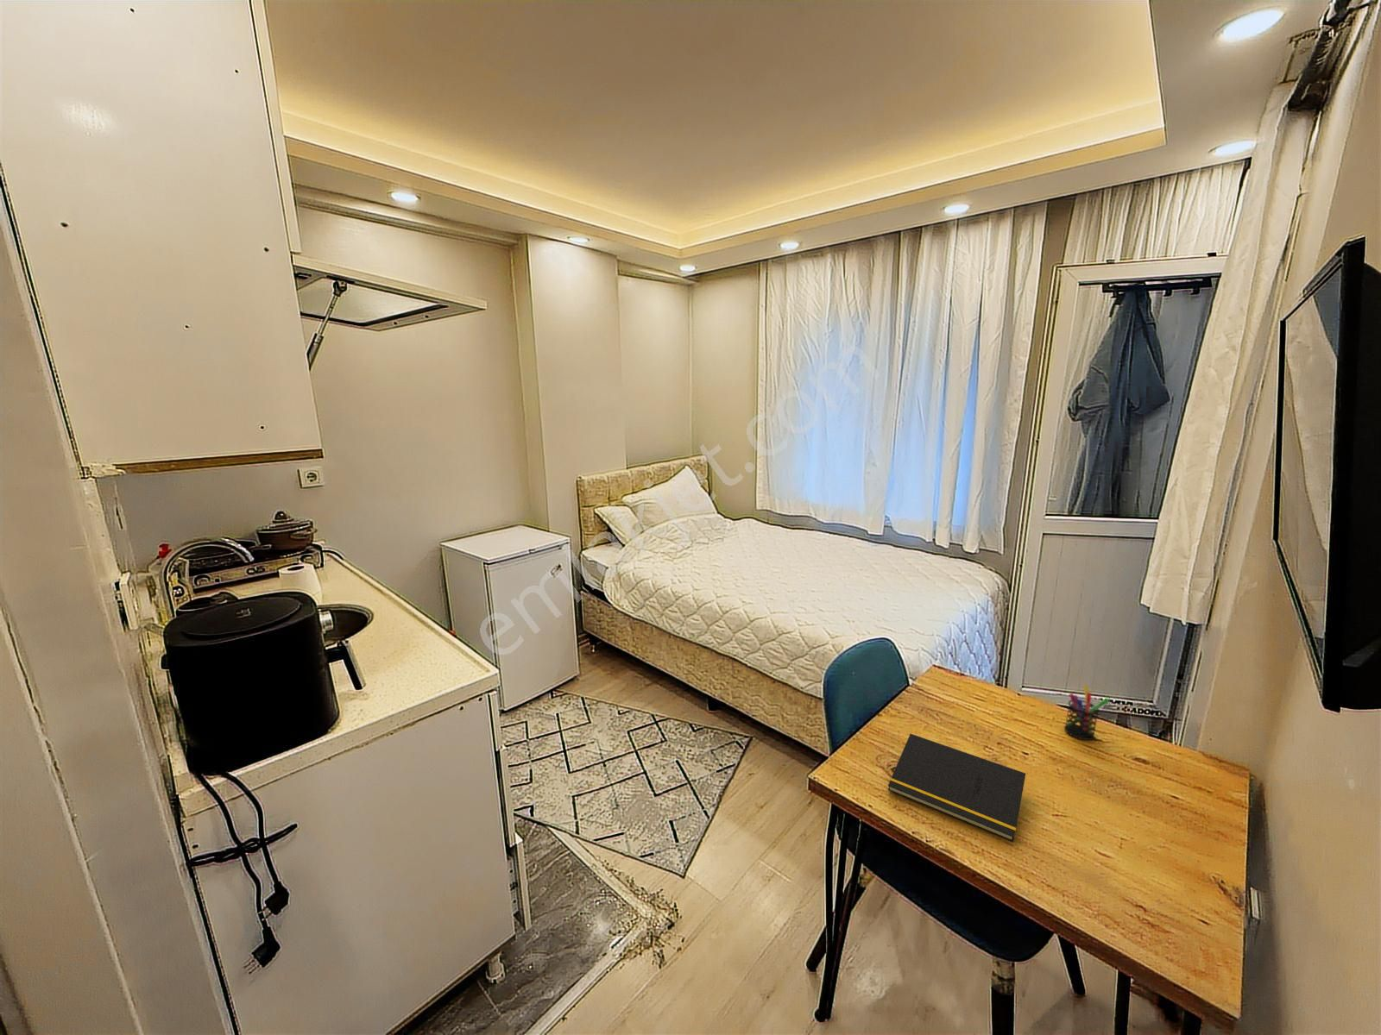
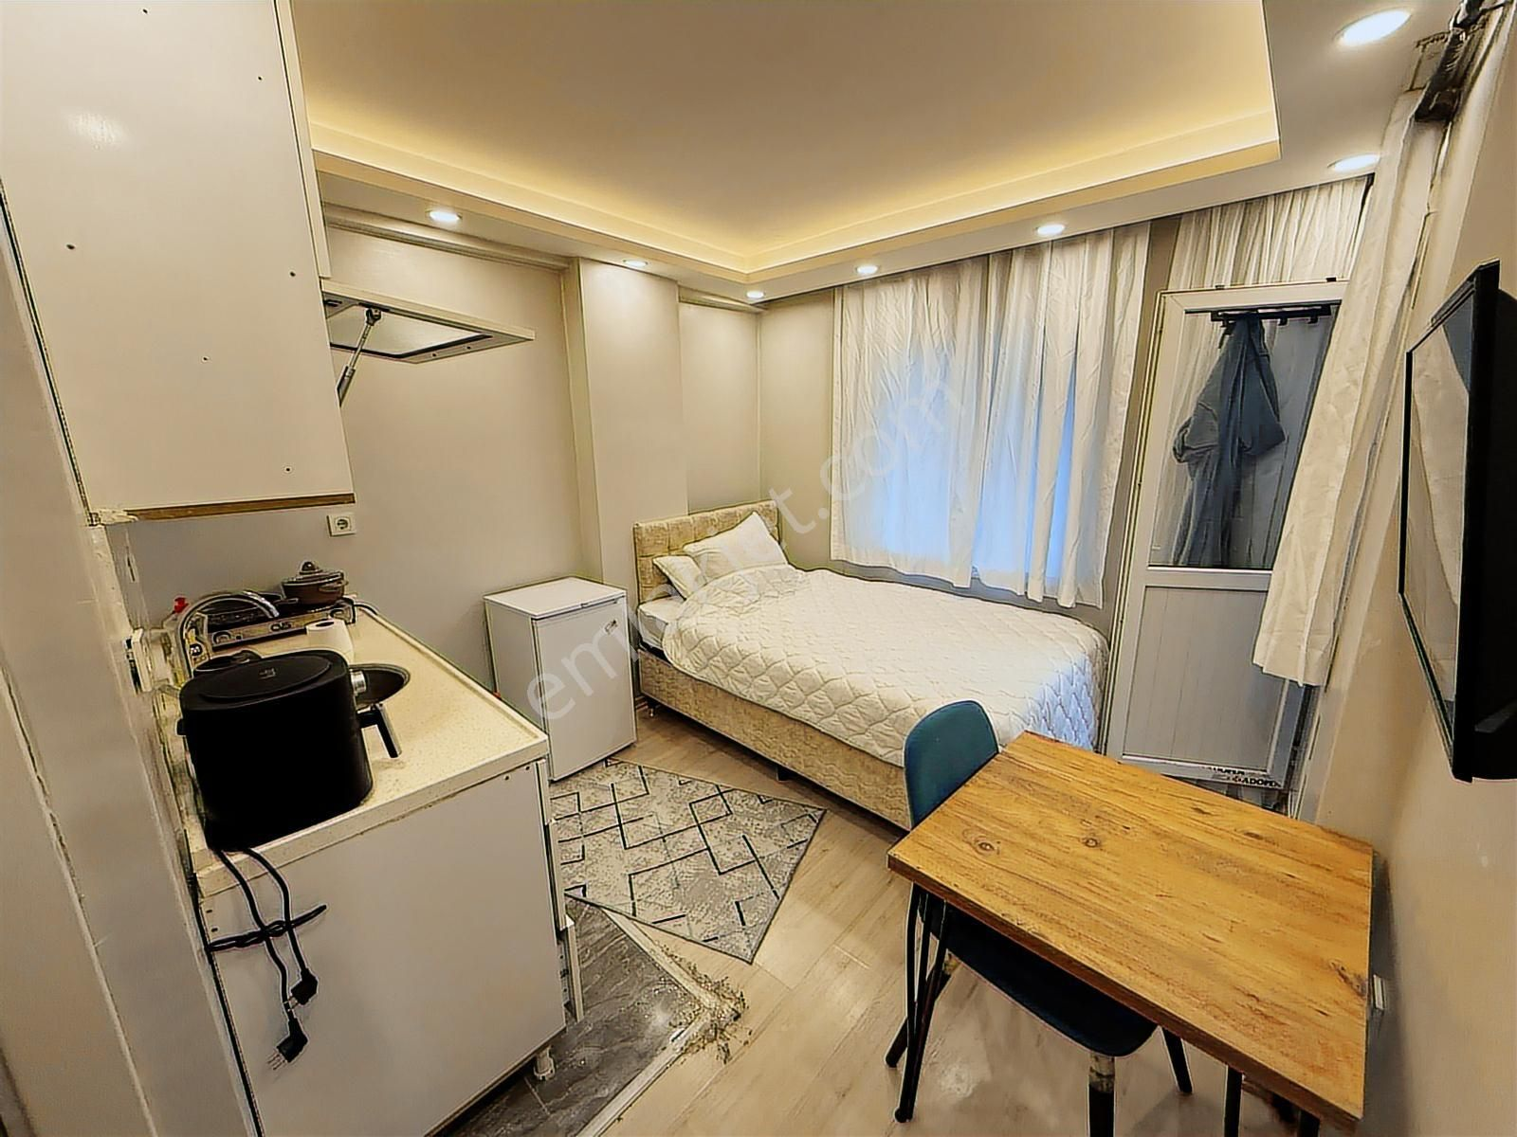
- notepad (956, 782)
- pen holder (1086, 711)
